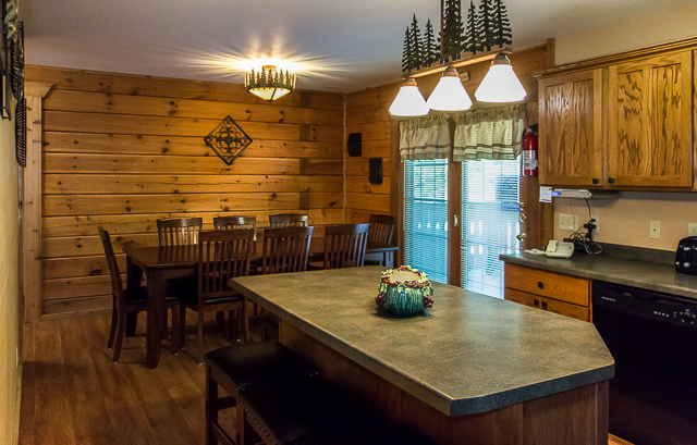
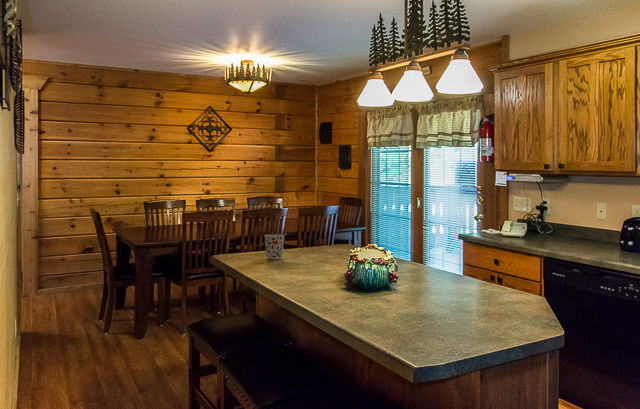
+ cup (274, 246)
